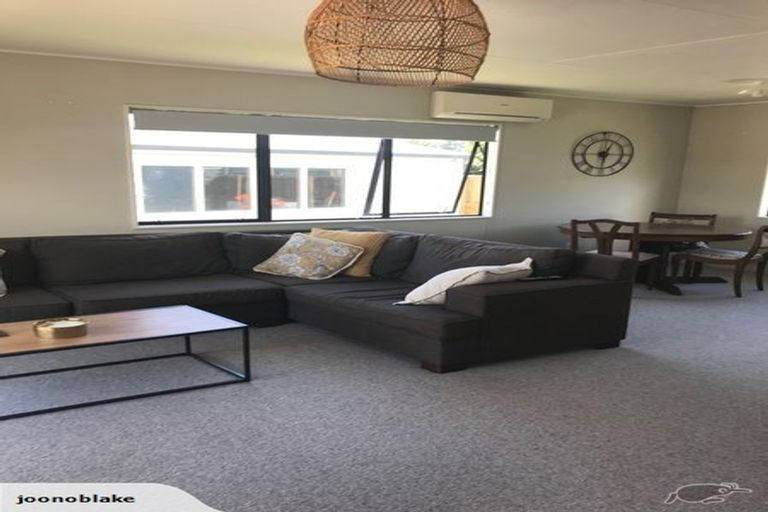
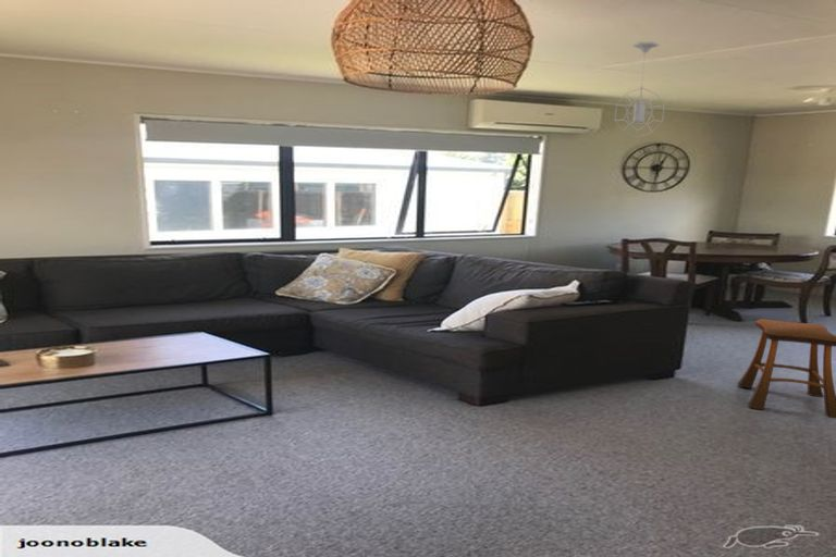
+ stool (791, 366)
+ pendant light (641, 91)
